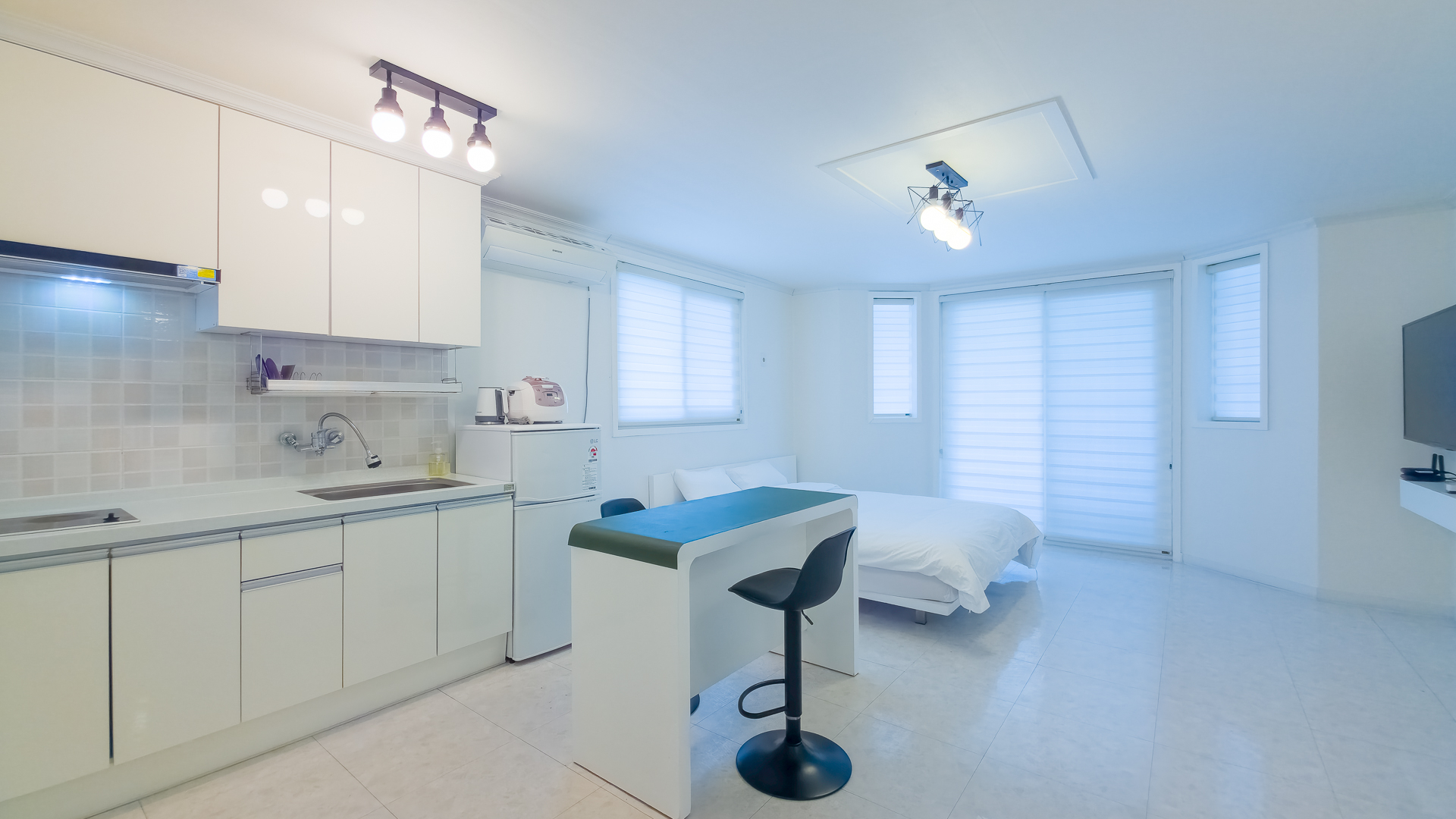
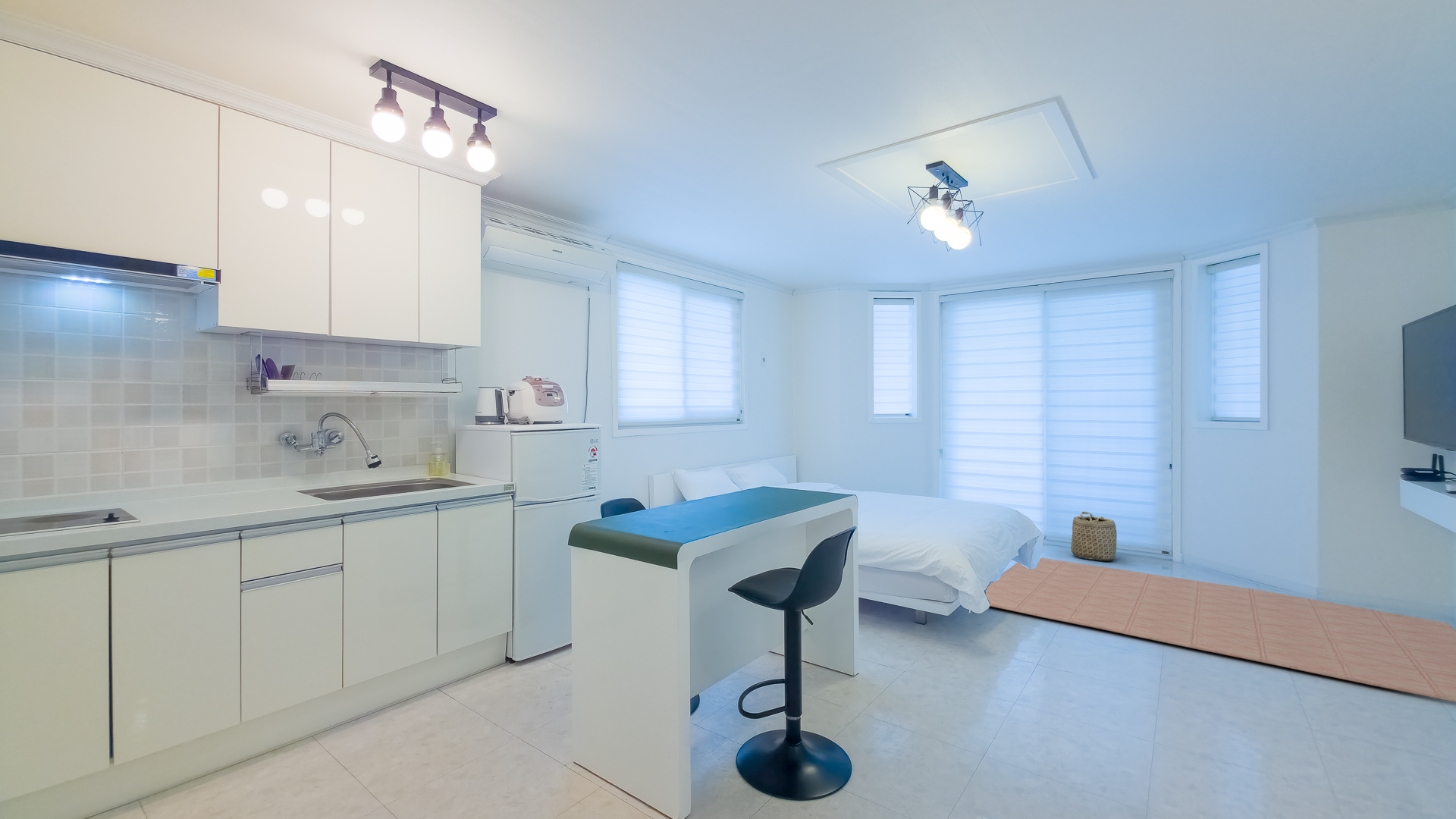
+ rug (1194, 608)
+ basket (1094, 535)
